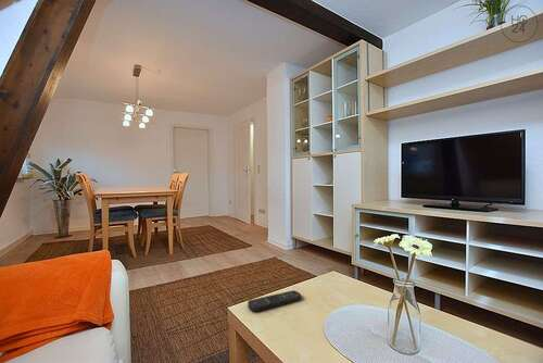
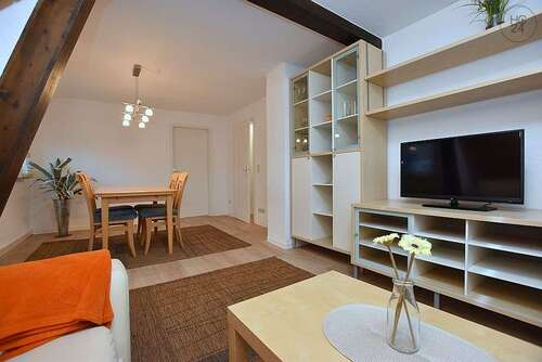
- remote control (275, 300)
